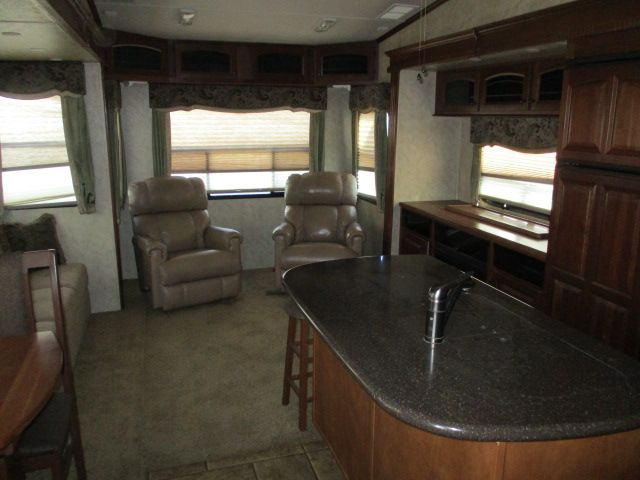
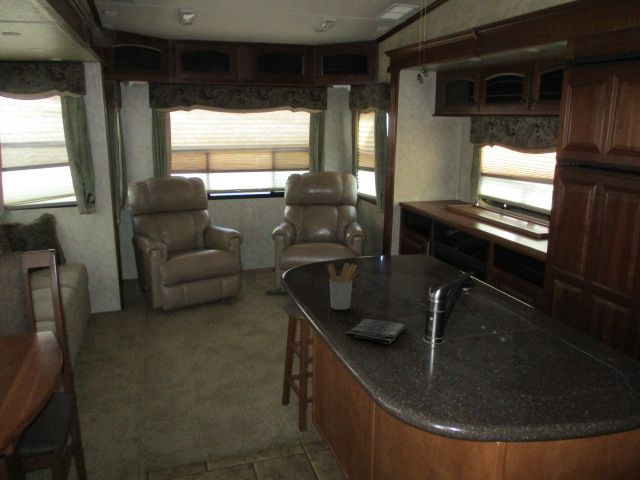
+ dish towel (376, 329)
+ utensil holder (343, 285)
